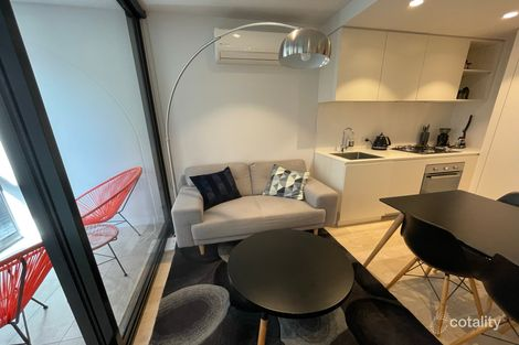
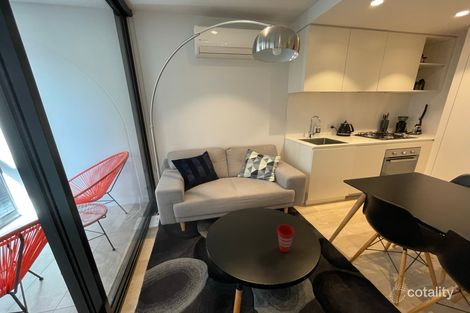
+ cup (285, 239)
